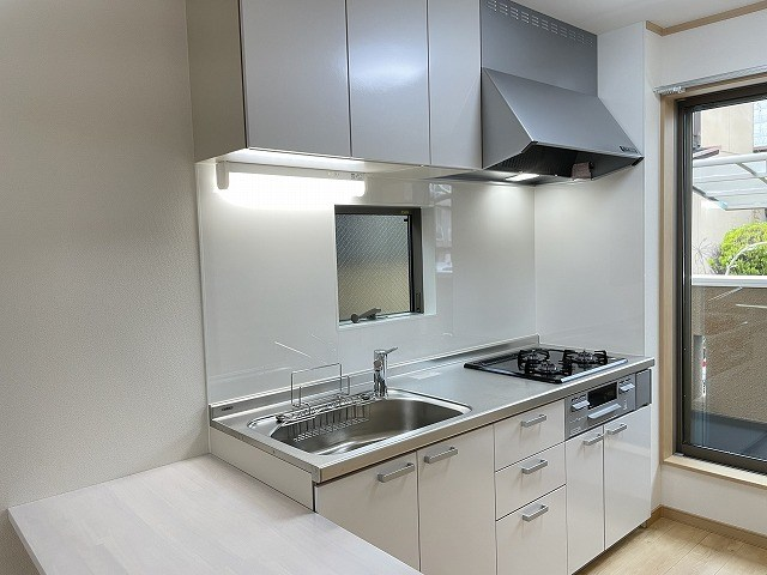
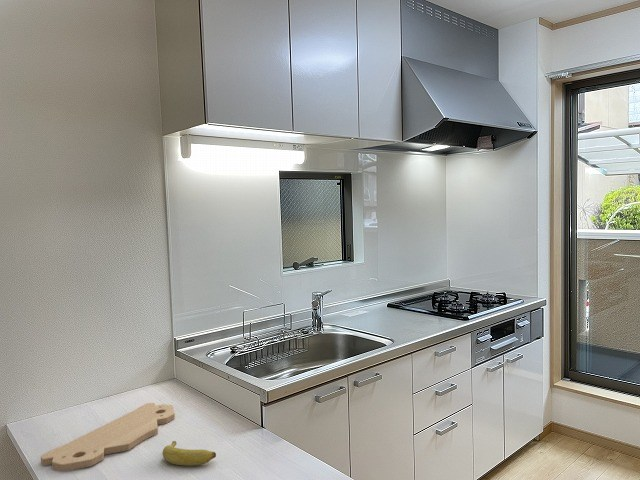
+ banana (189, 452)
+ cutting board (121, 433)
